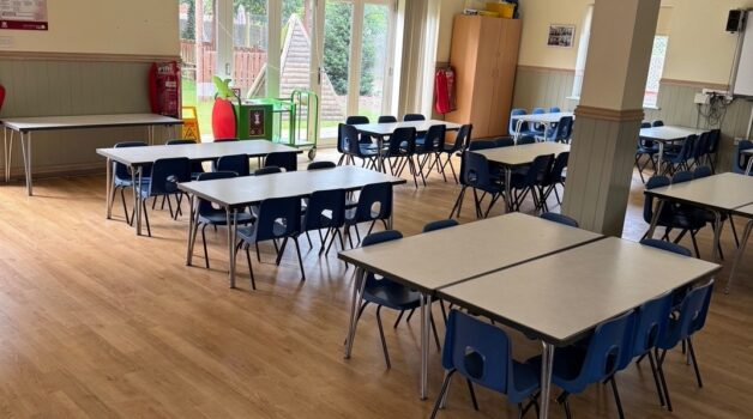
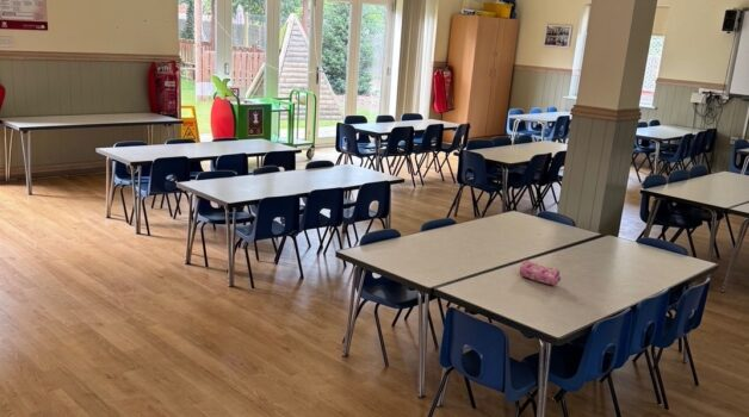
+ pencil case (539, 272)
